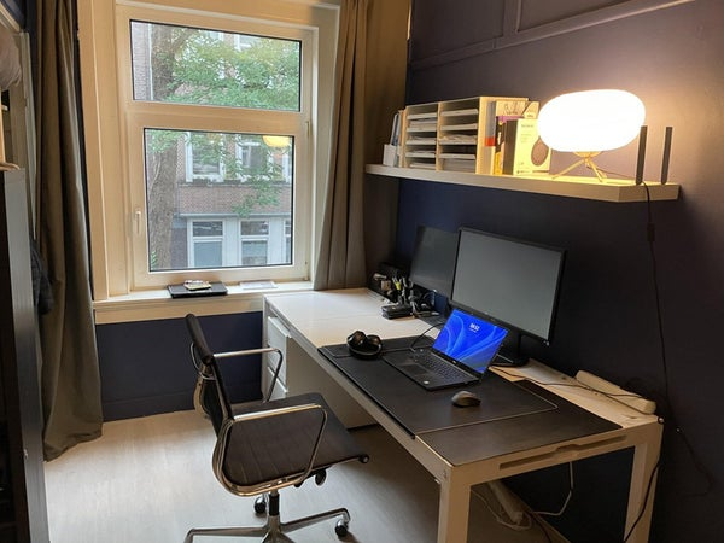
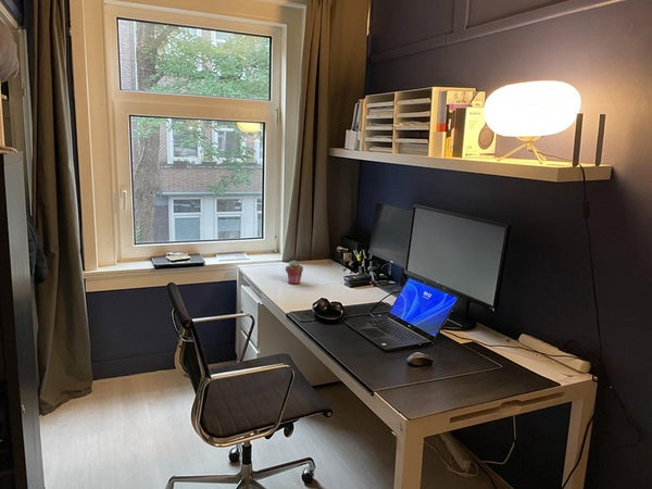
+ potted succulent (293, 271)
